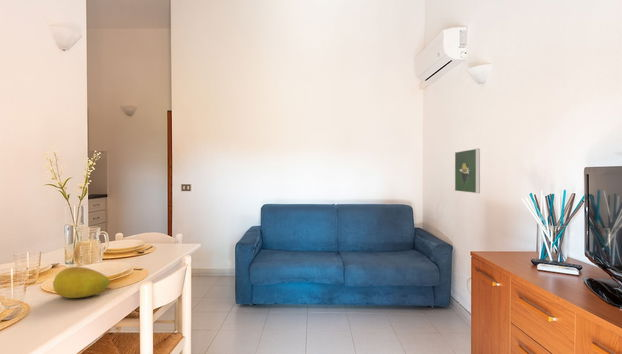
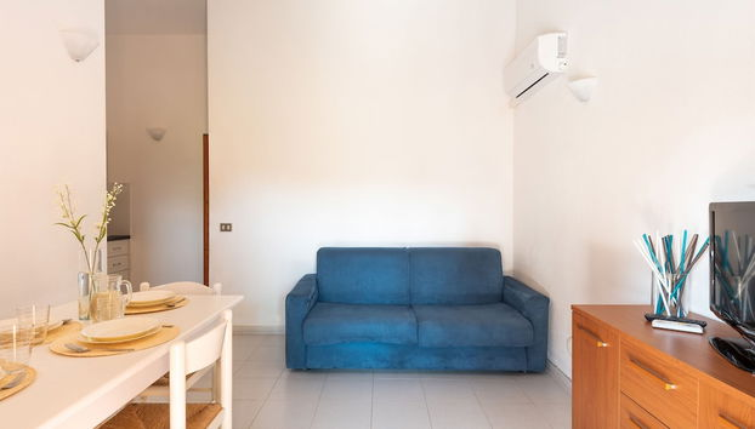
- fruit (82, 281)
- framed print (466, 171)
